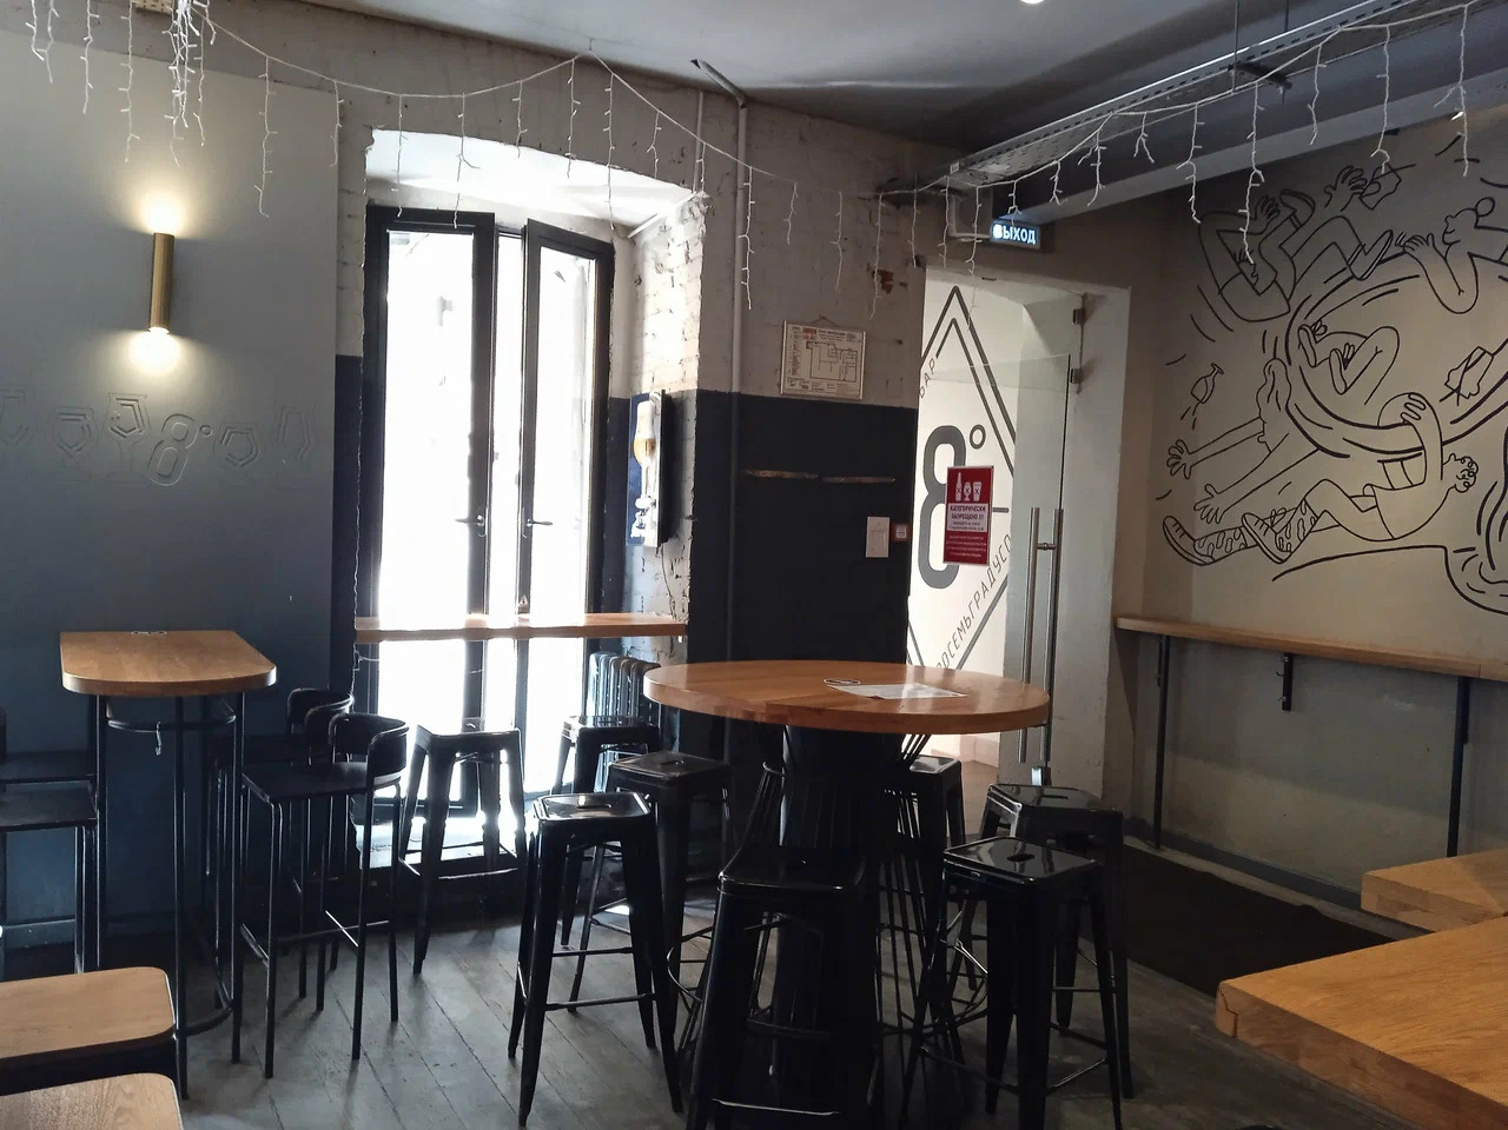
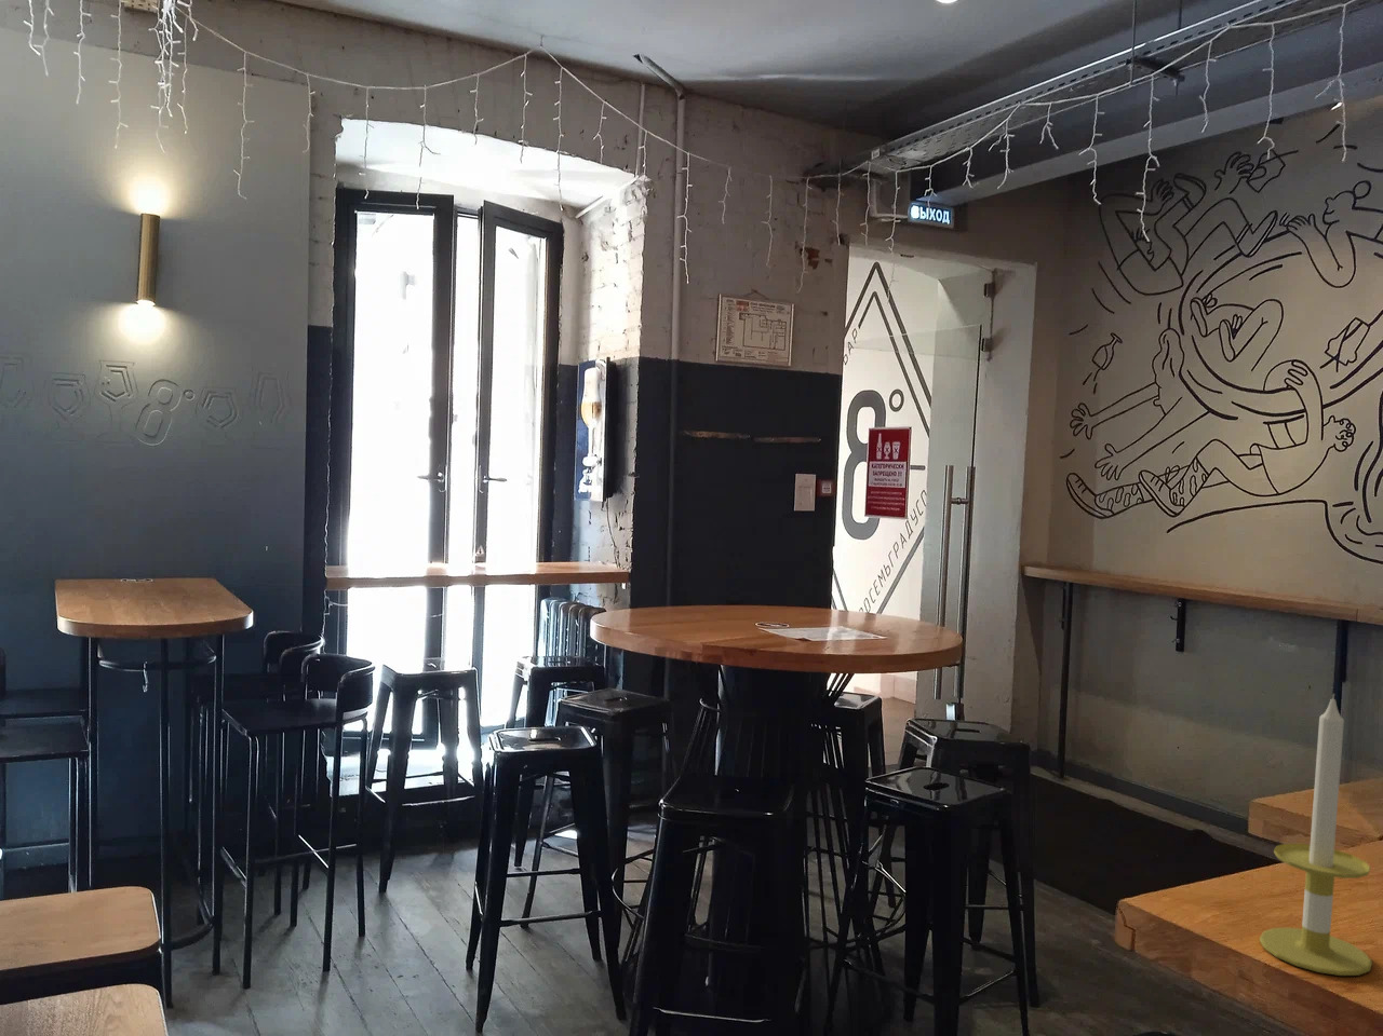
+ candle (1323, 824)
